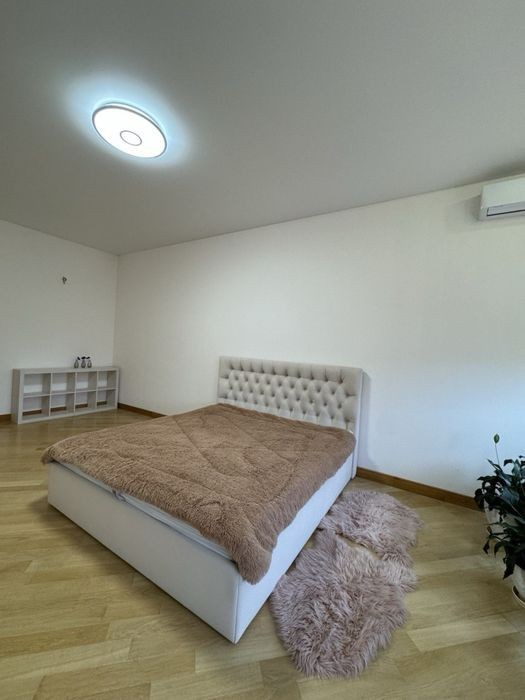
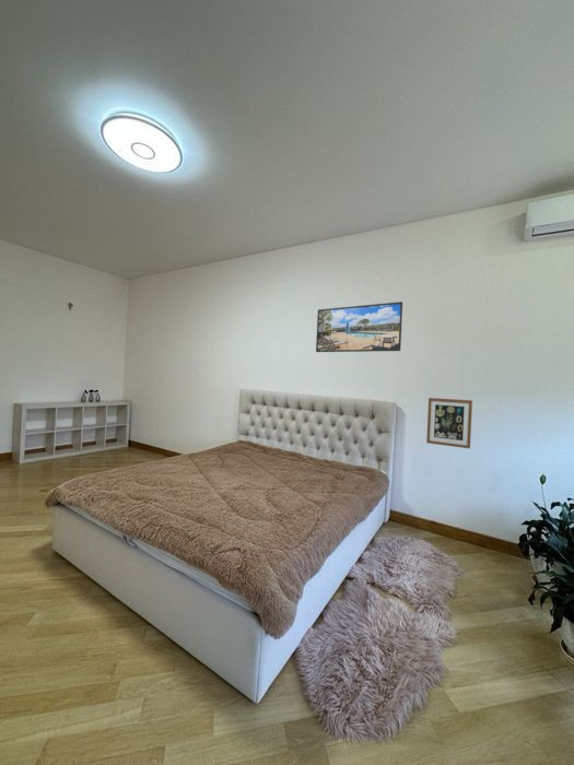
+ wall art (448, 422)
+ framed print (355, 328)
